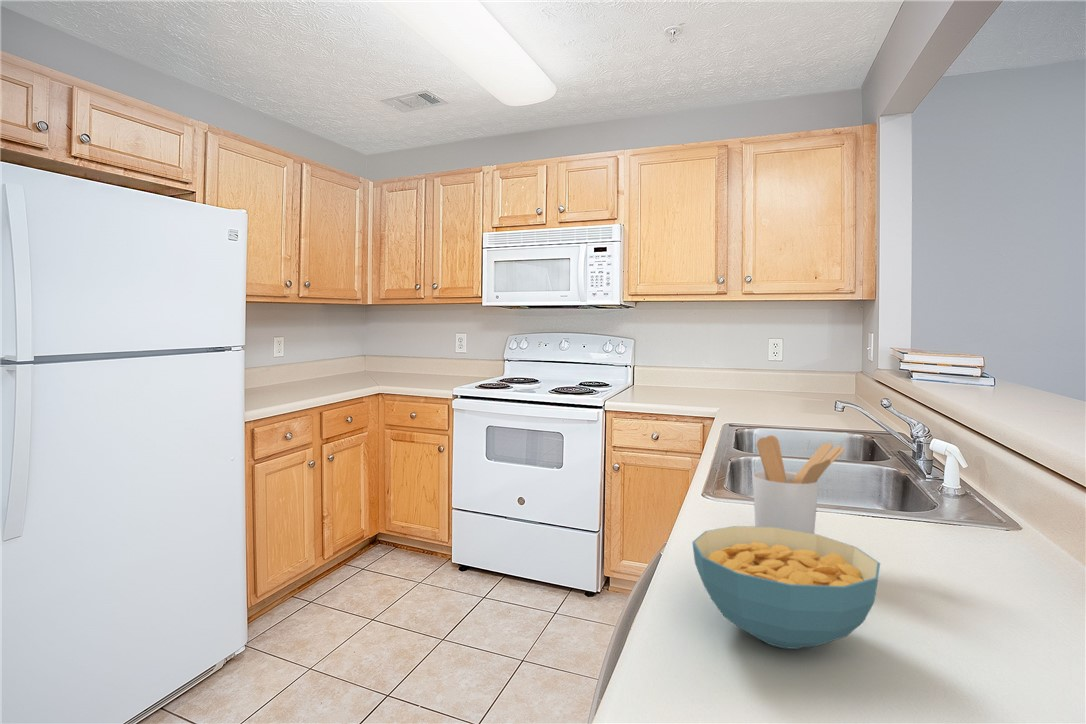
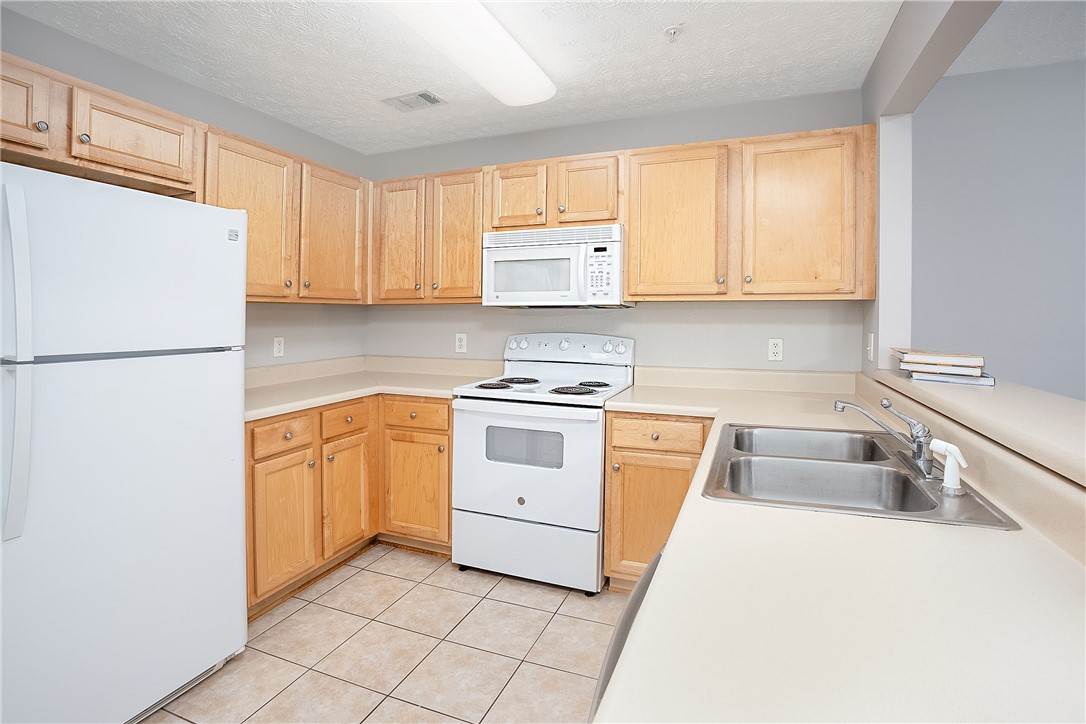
- utensil holder (799, 495)
- cereal bowl (780, 593)
